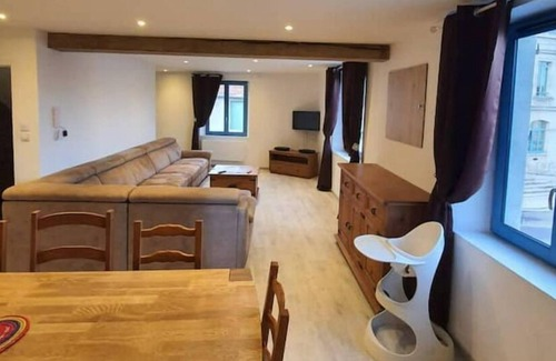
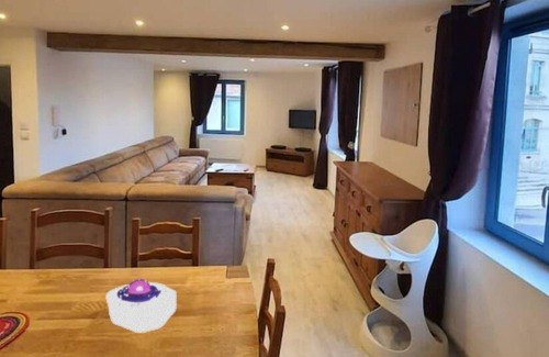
+ decorative bowl (142, 304)
